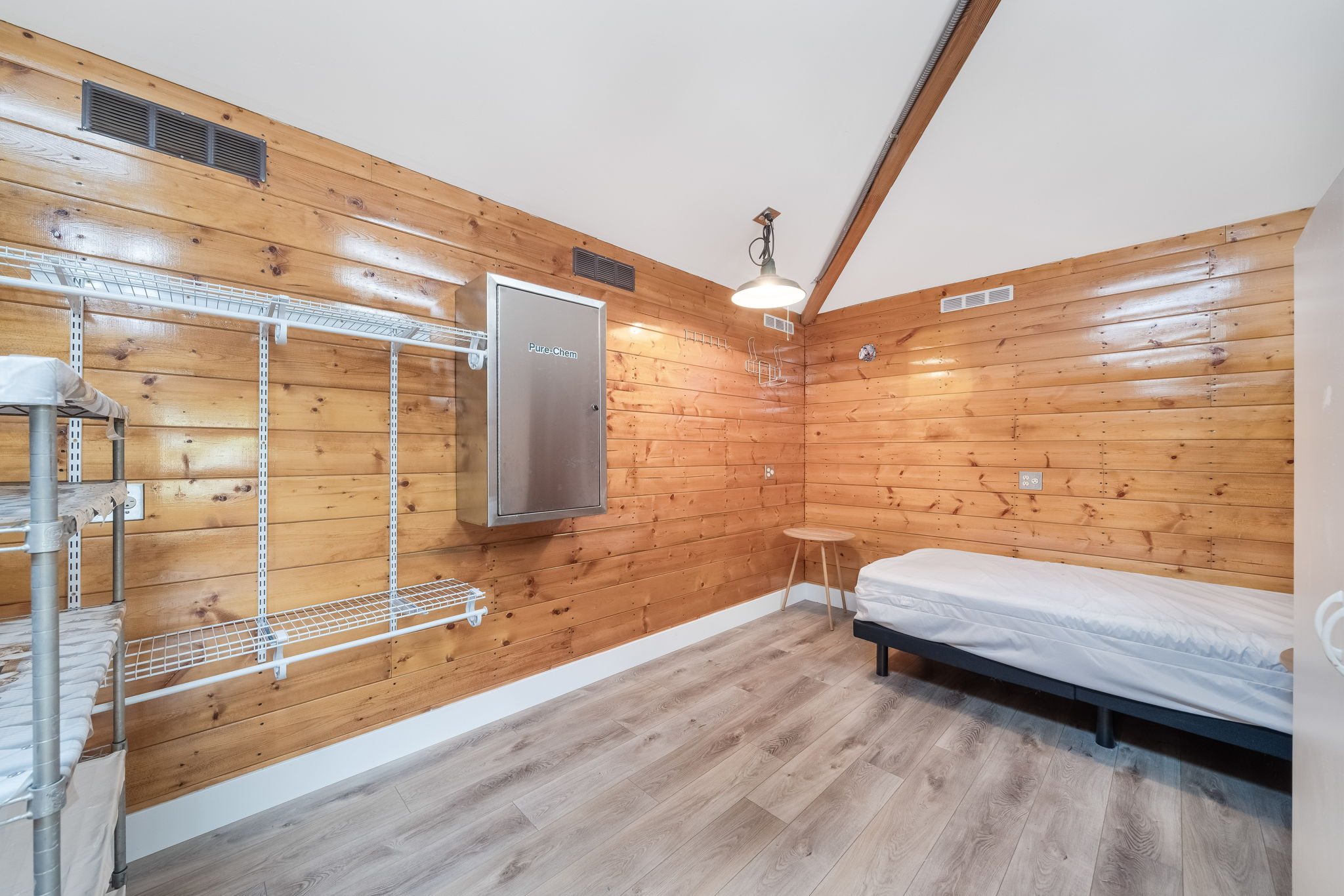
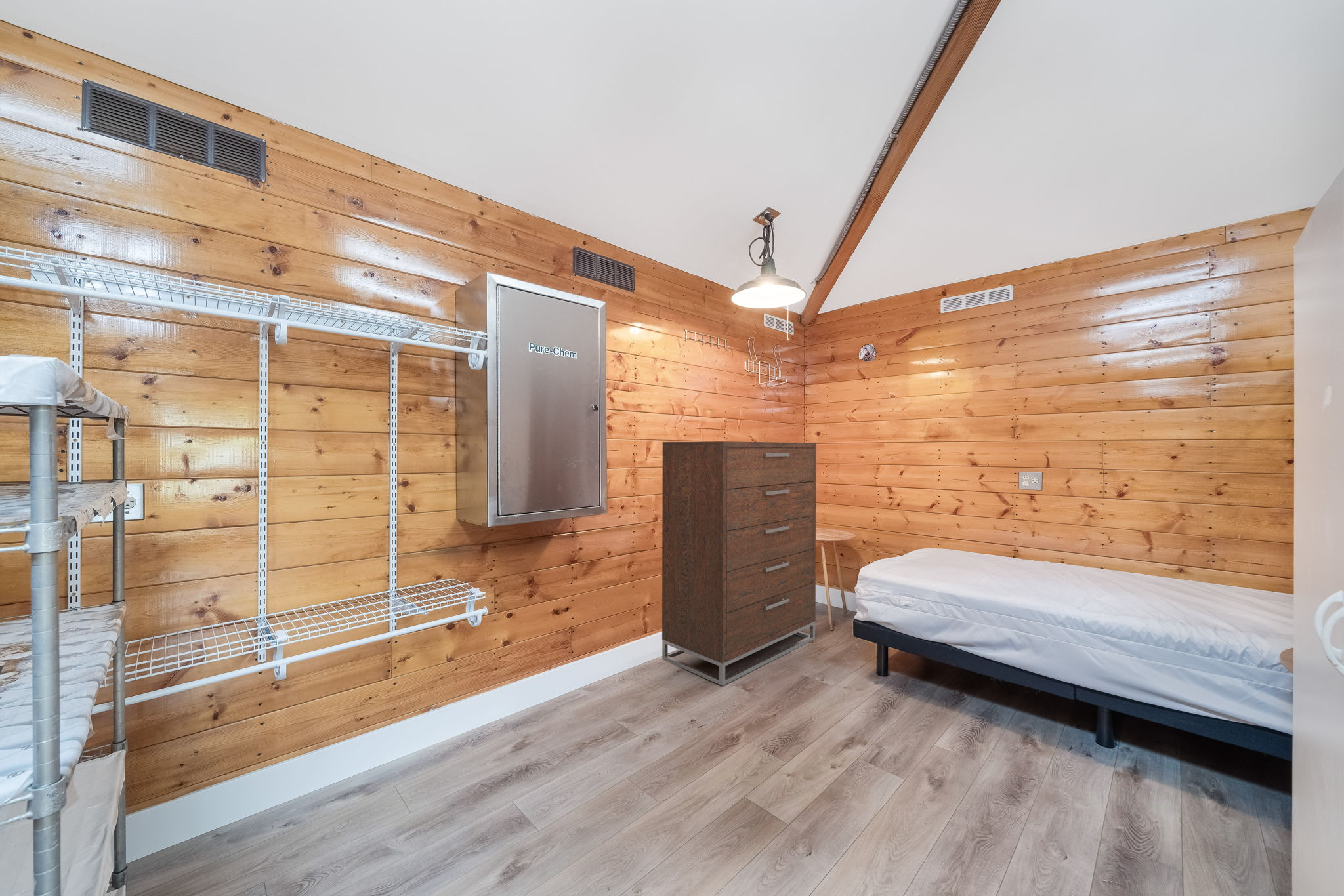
+ dresser (744, 546)
